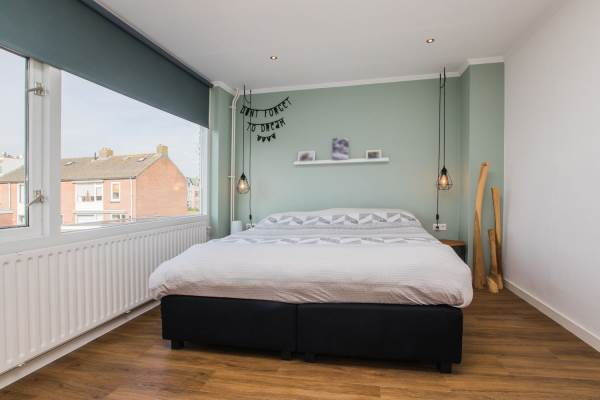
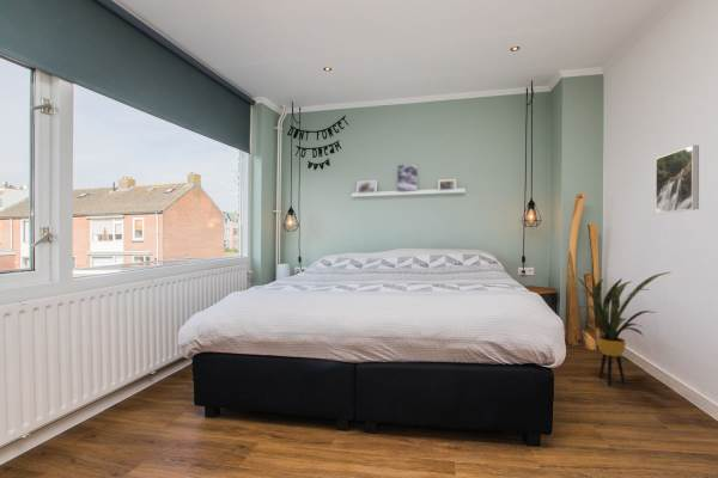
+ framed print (675, 182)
+ house plant (617, 326)
